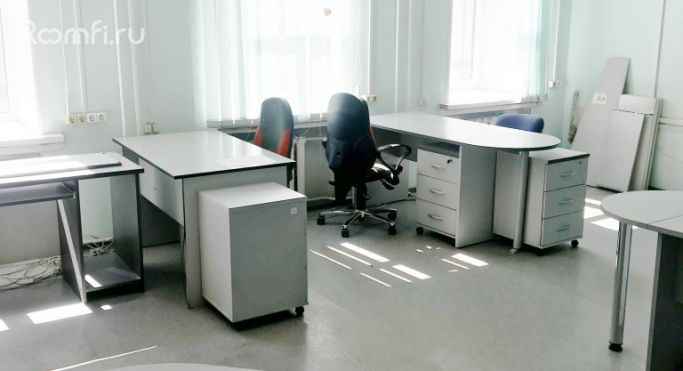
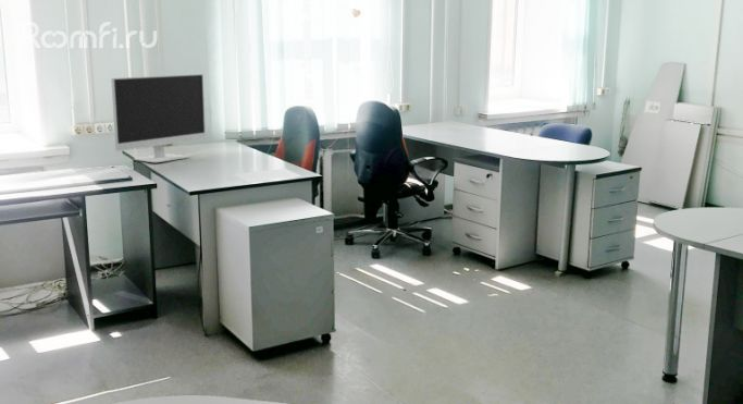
+ computer monitor (159, 118)
